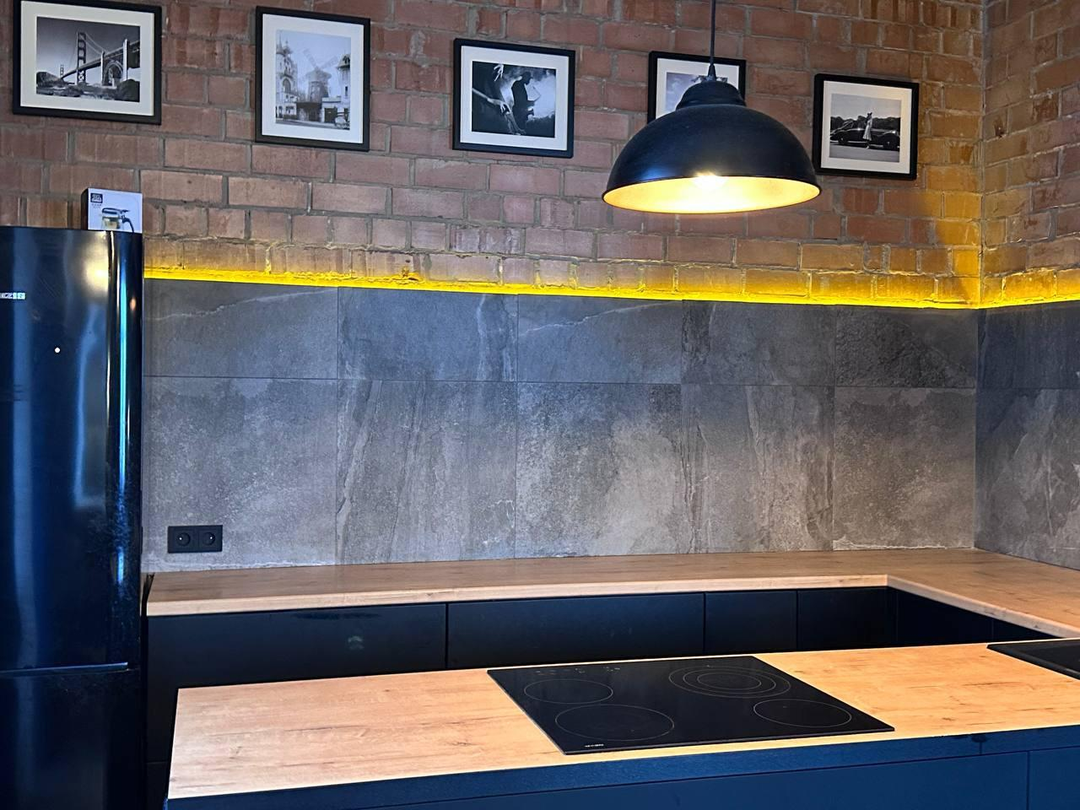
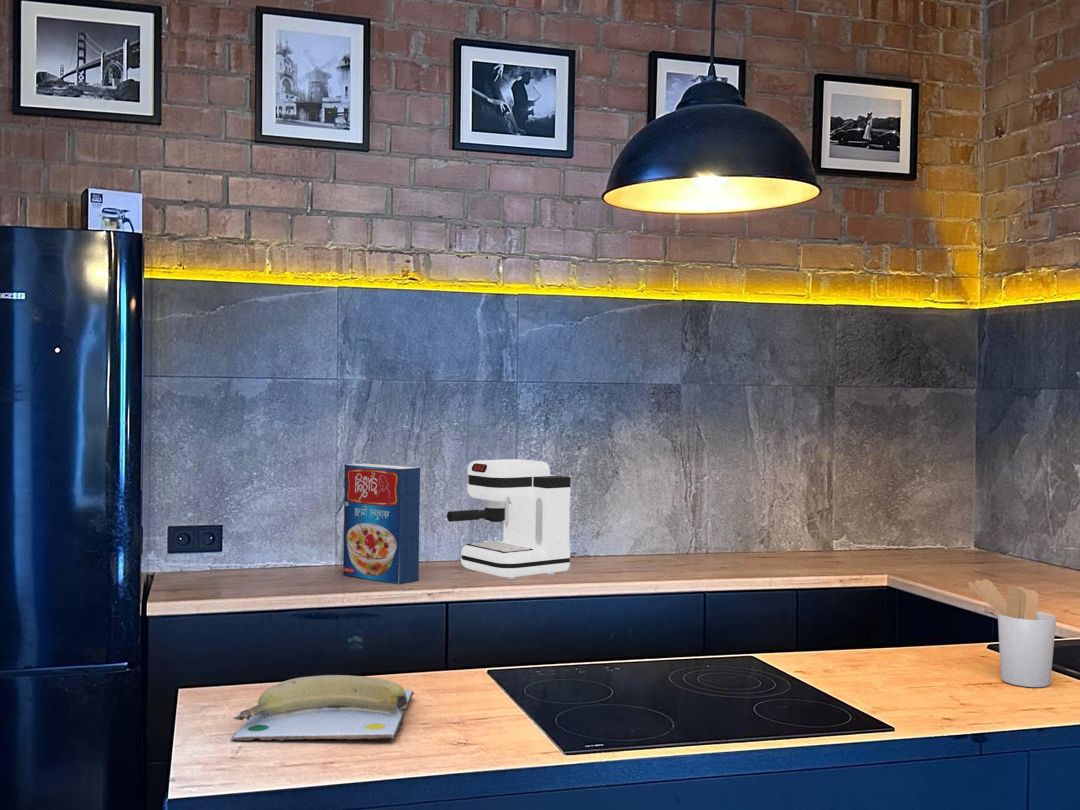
+ cereal box (381, 521)
+ coffee maker (512, 517)
+ utensil holder (1011, 629)
+ banana (329, 698)
